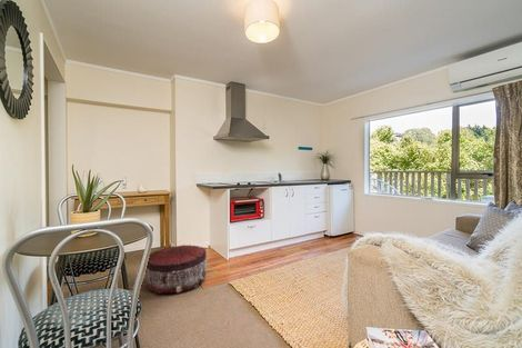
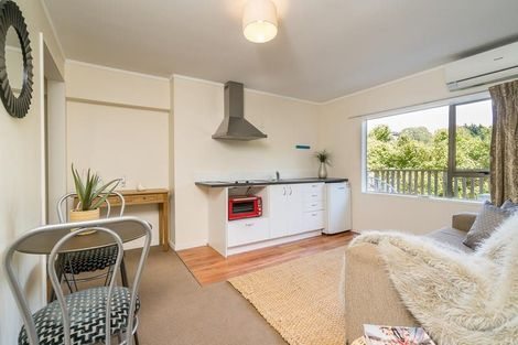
- pouf (178, 265)
